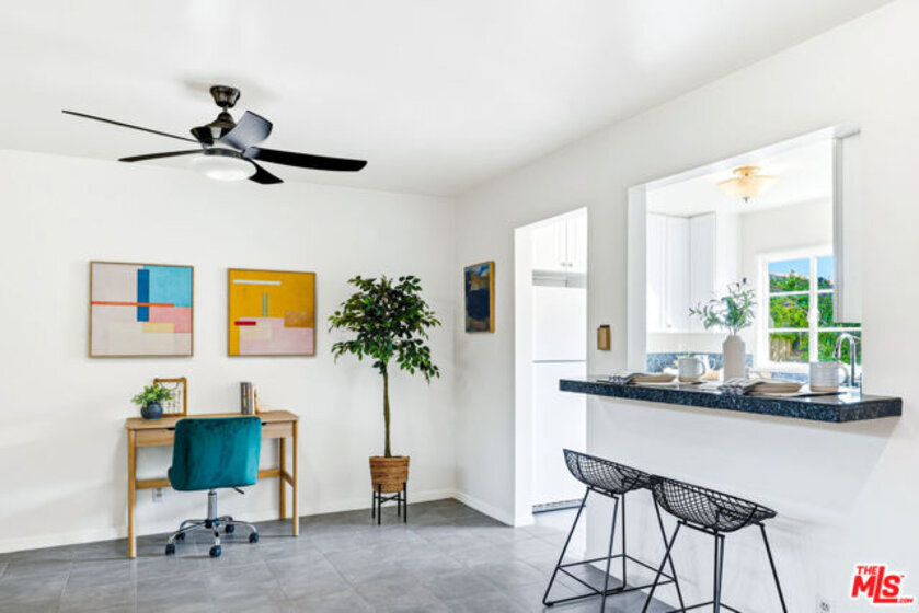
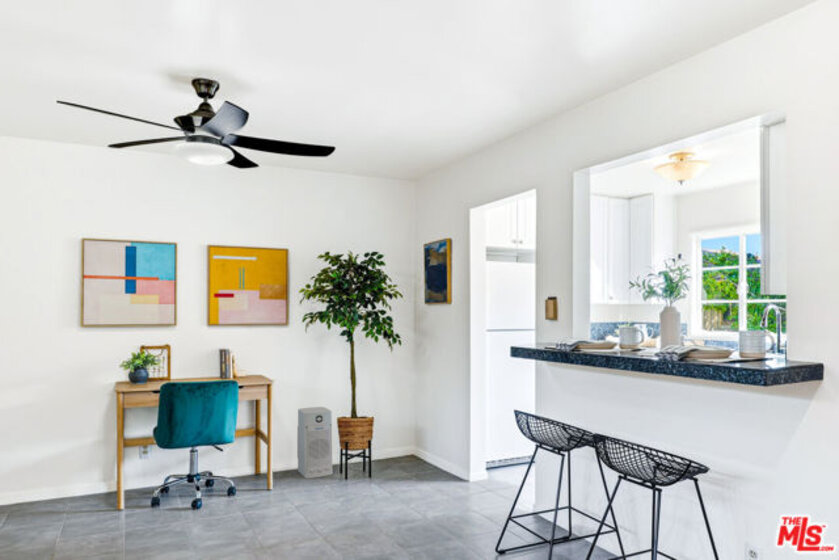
+ air purifier (314, 440)
